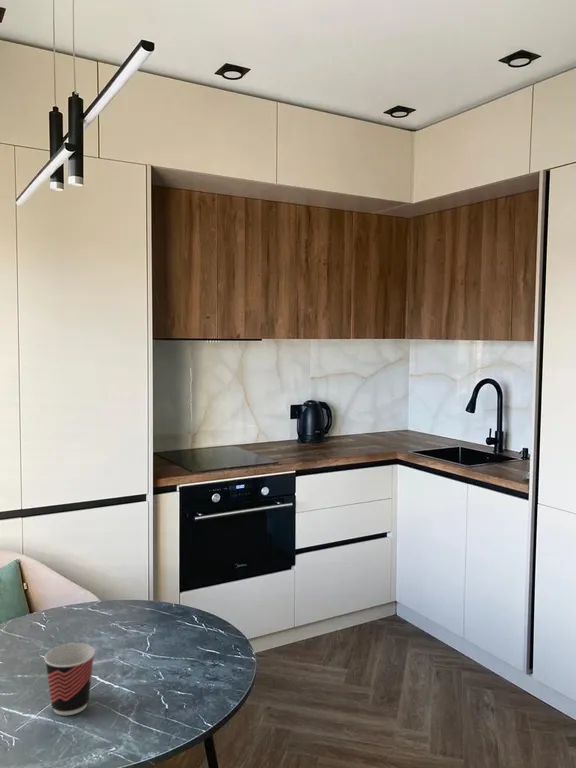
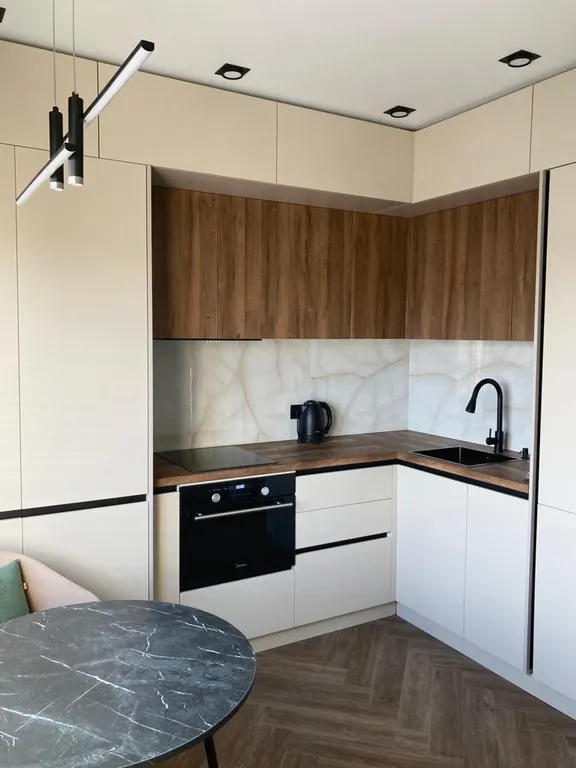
- cup (70, 680)
